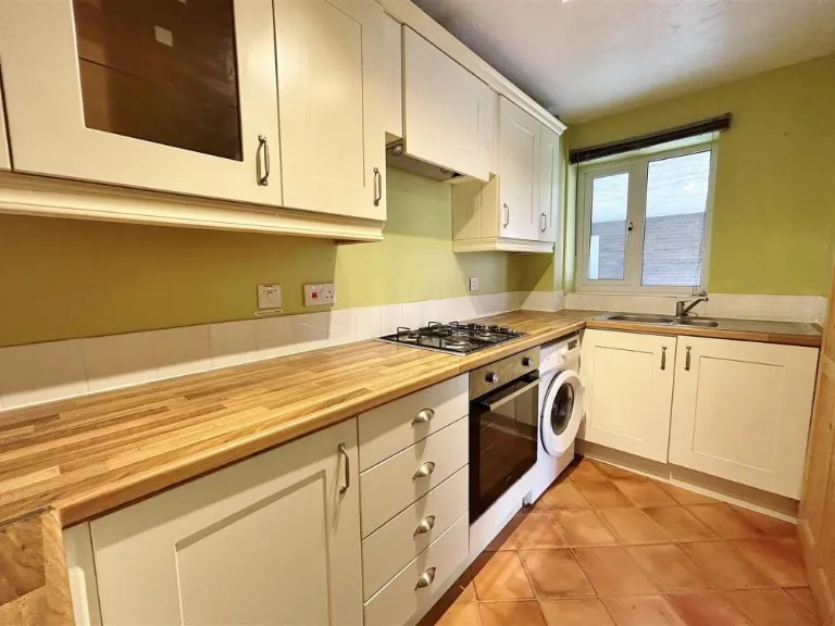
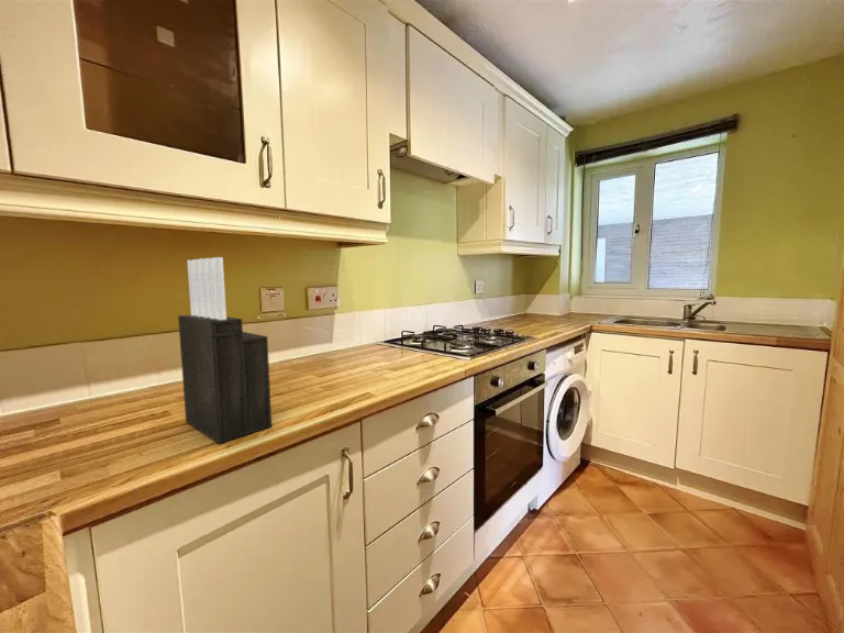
+ knife block (229, 343)
